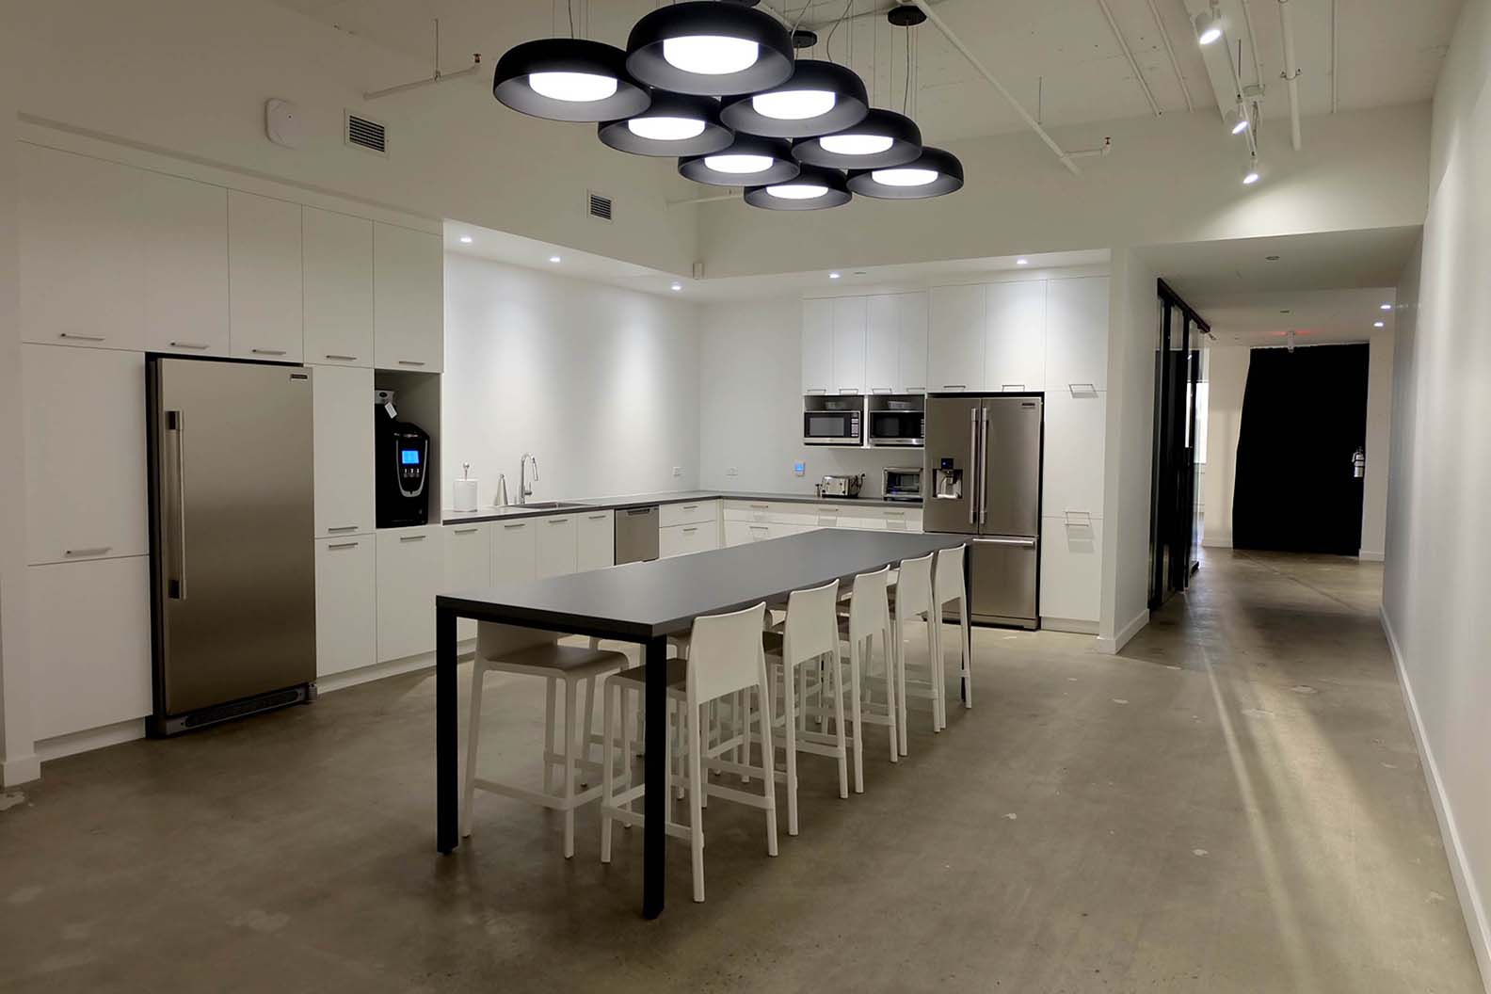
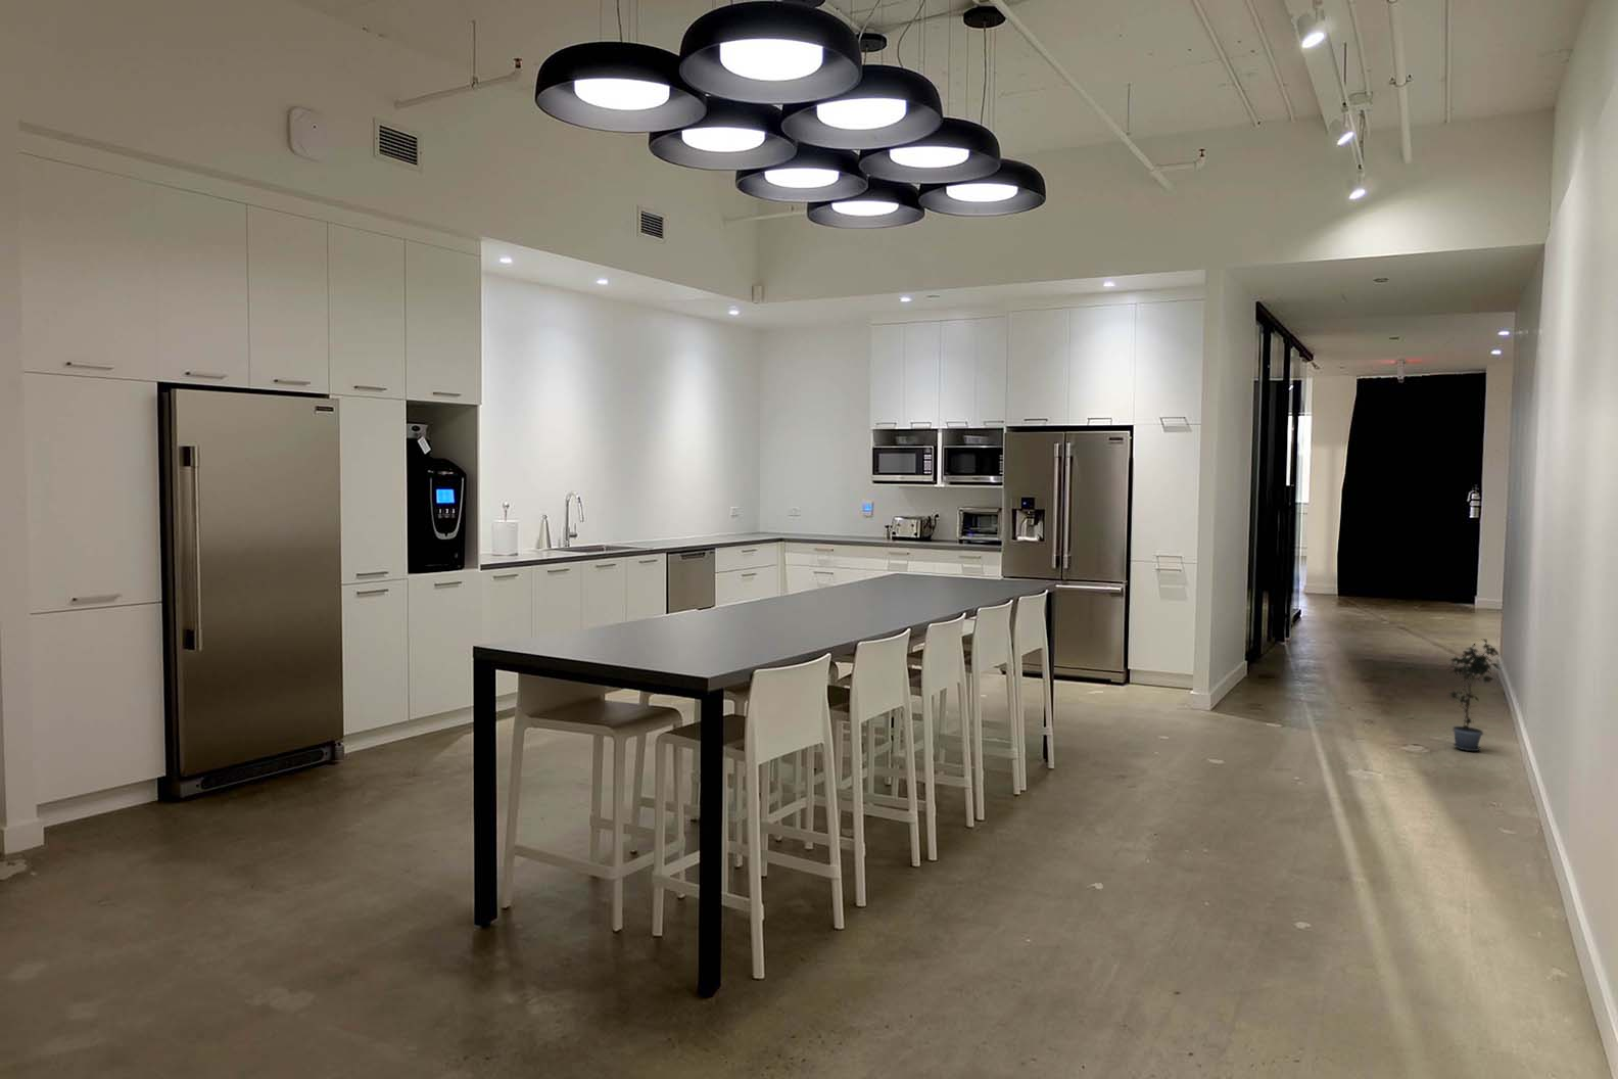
+ potted plant (1471, 695)
